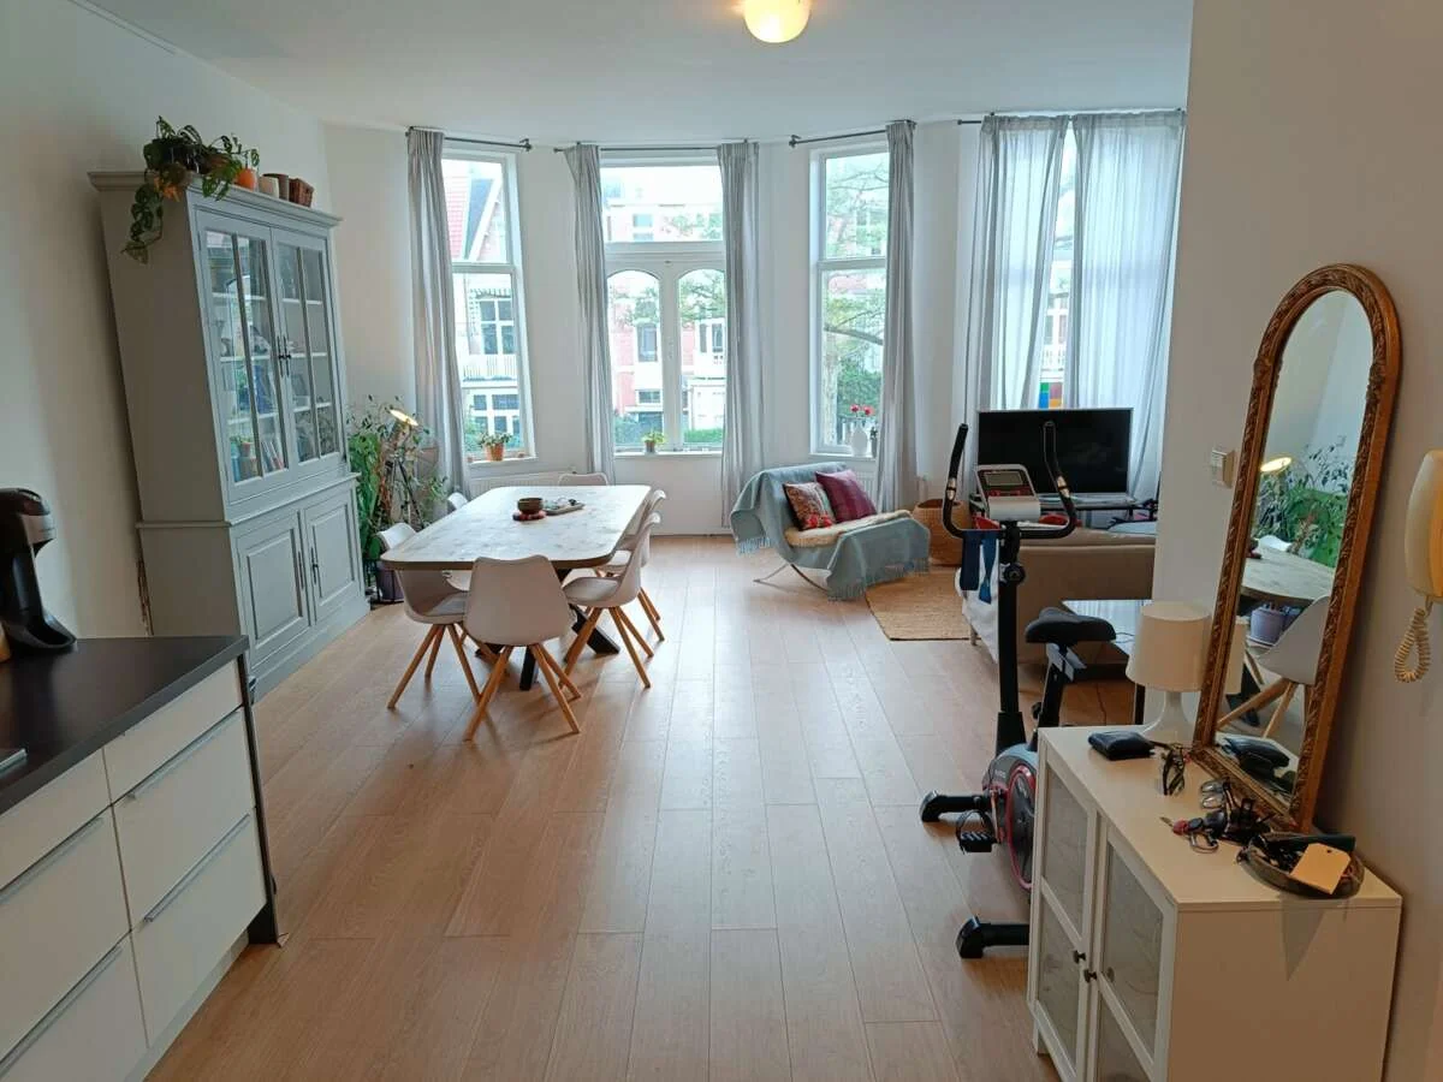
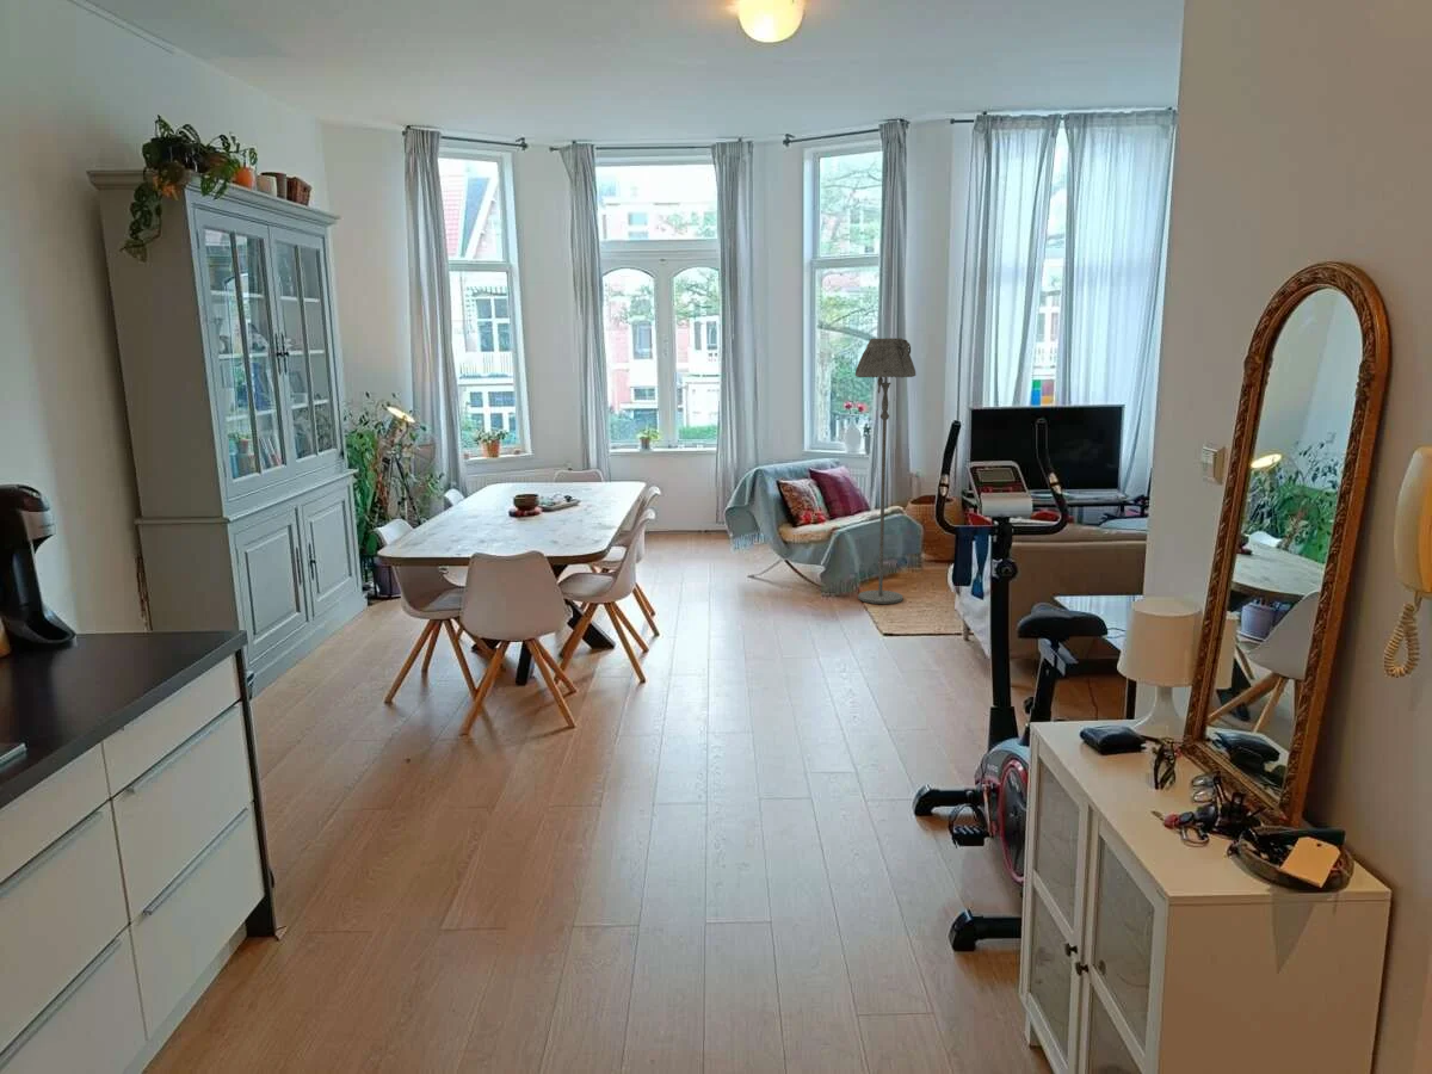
+ floor lamp (883, 471)
